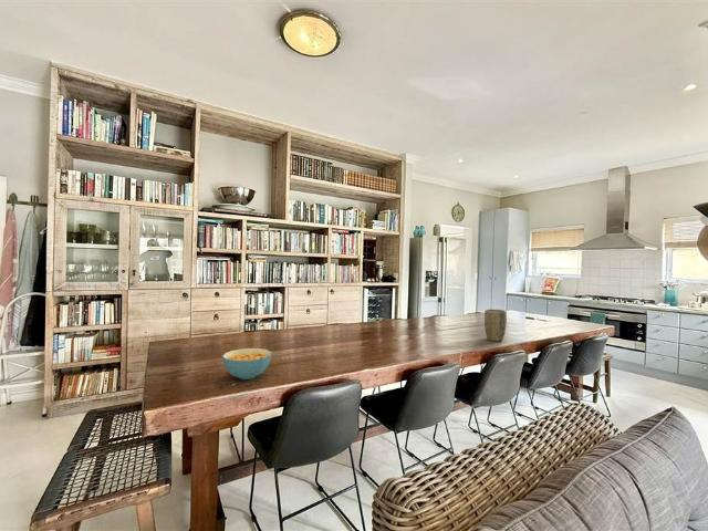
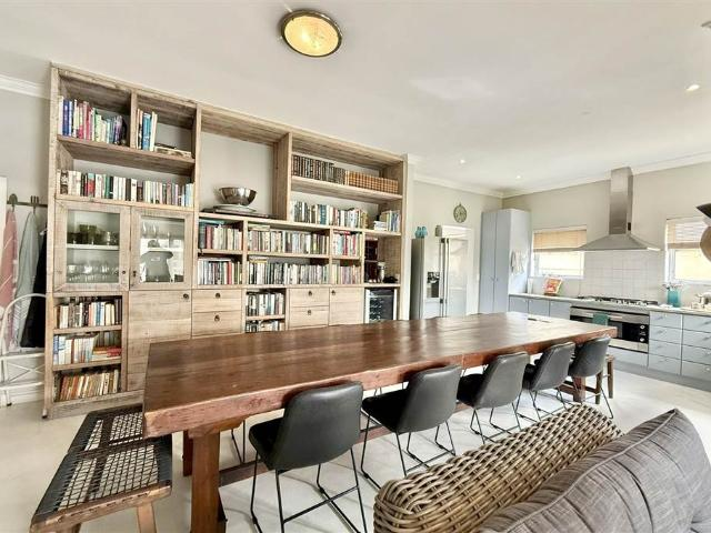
- cereal bowl (247, 365)
- plant pot (494, 324)
